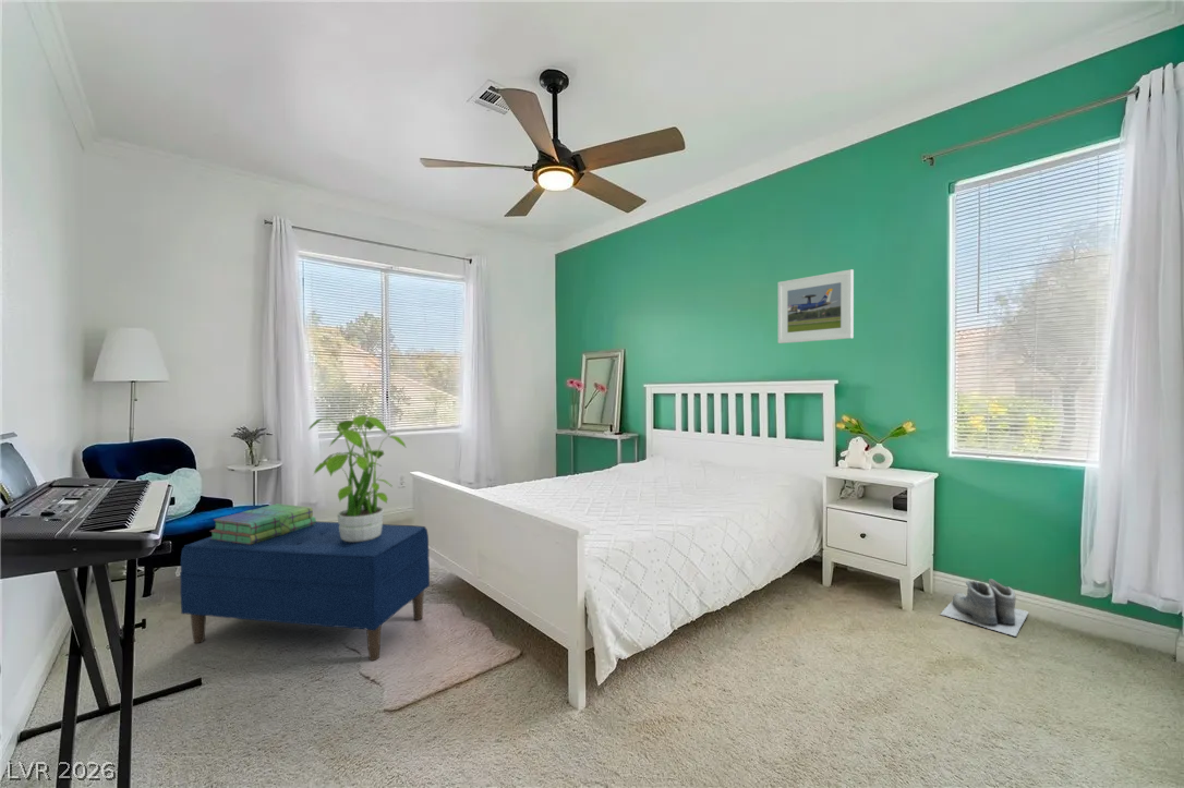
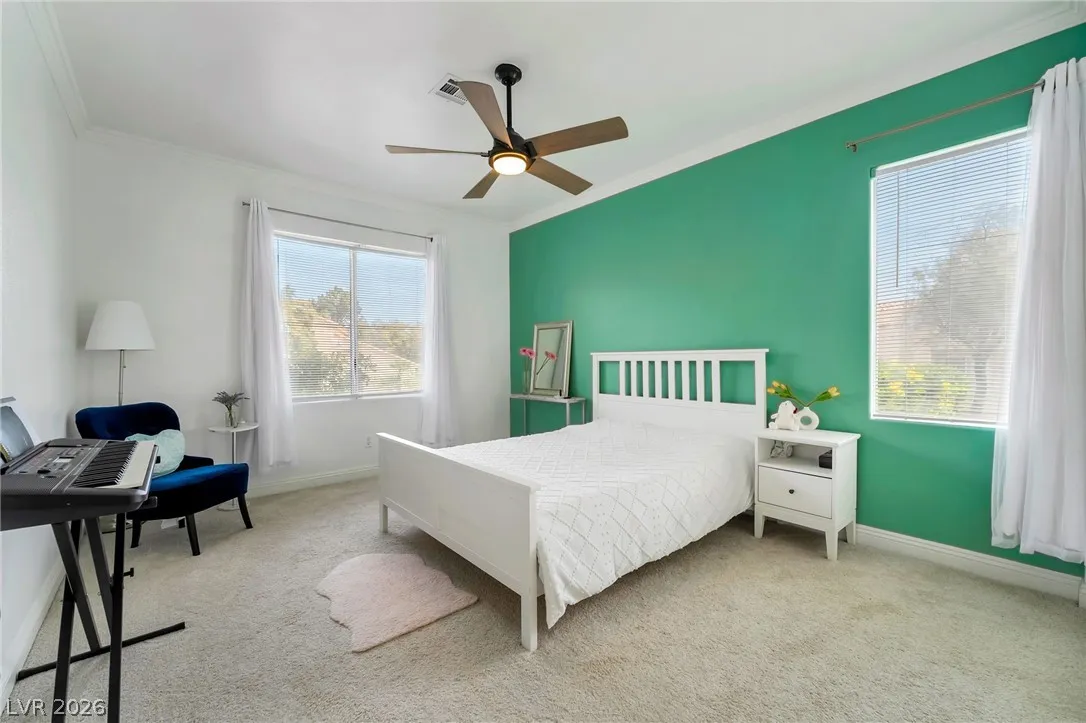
- boots (984, 596)
- stack of books (265, 521)
- potted plant (352, 474)
- bench (312, 582)
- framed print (813, 308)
